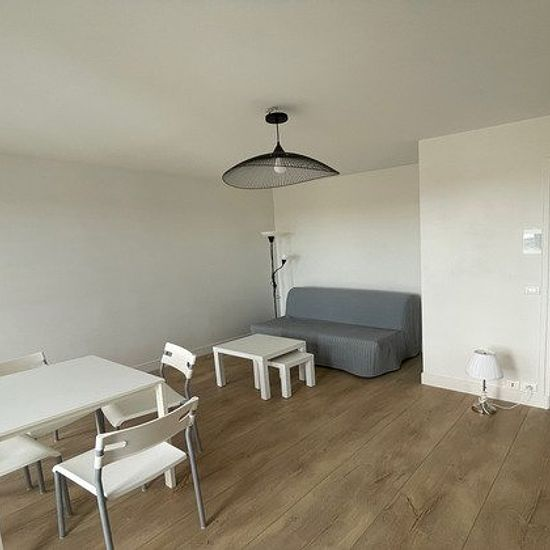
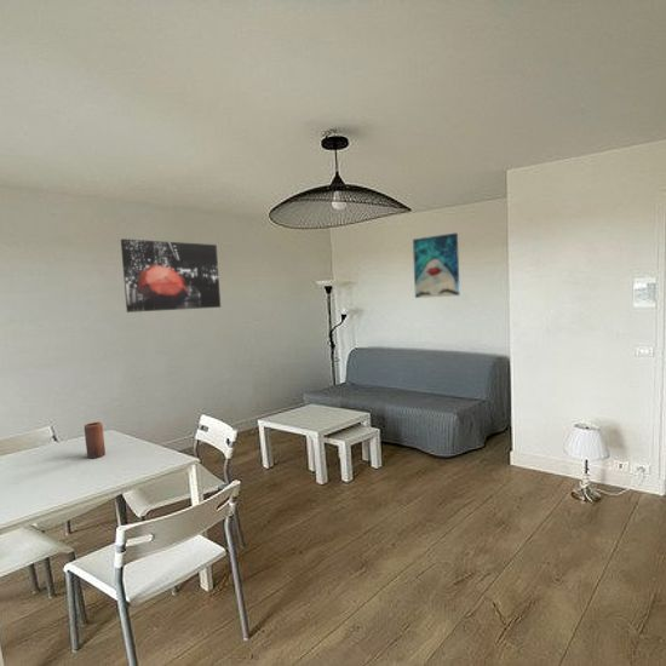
+ candle (94, 440)
+ wall art (174, 276)
+ wall art (435, 266)
